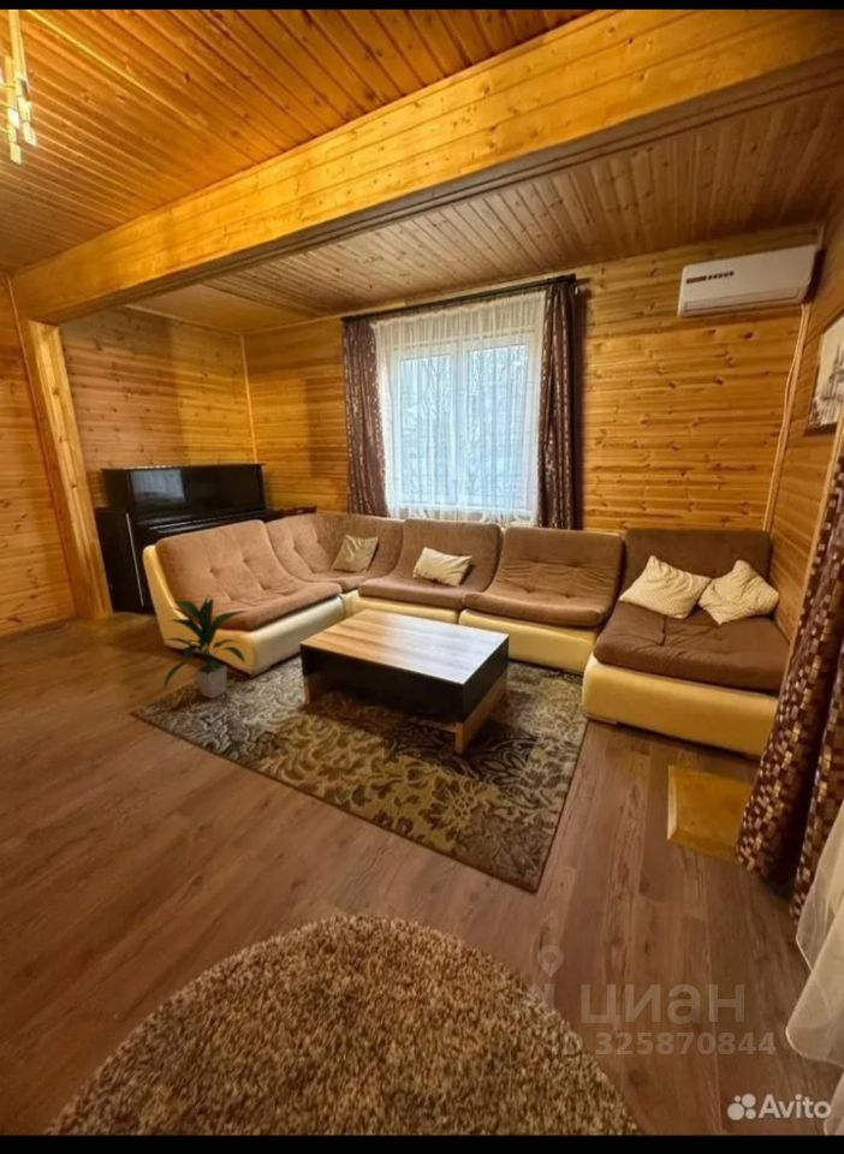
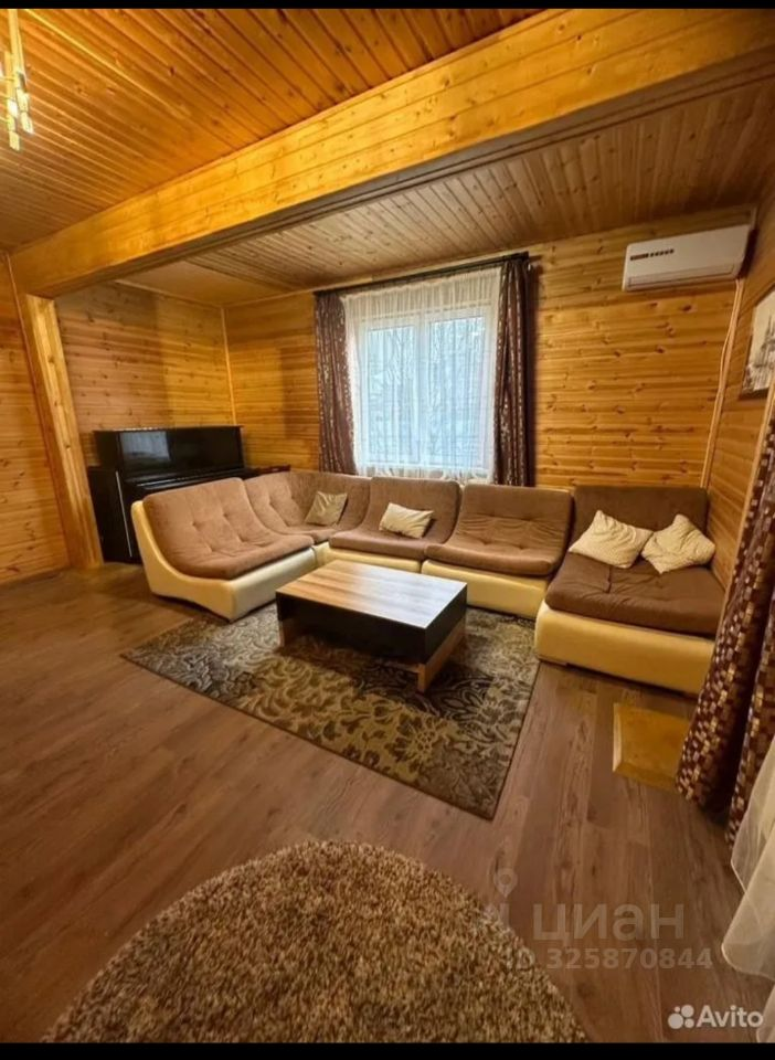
- indoor plant (202, 646)
